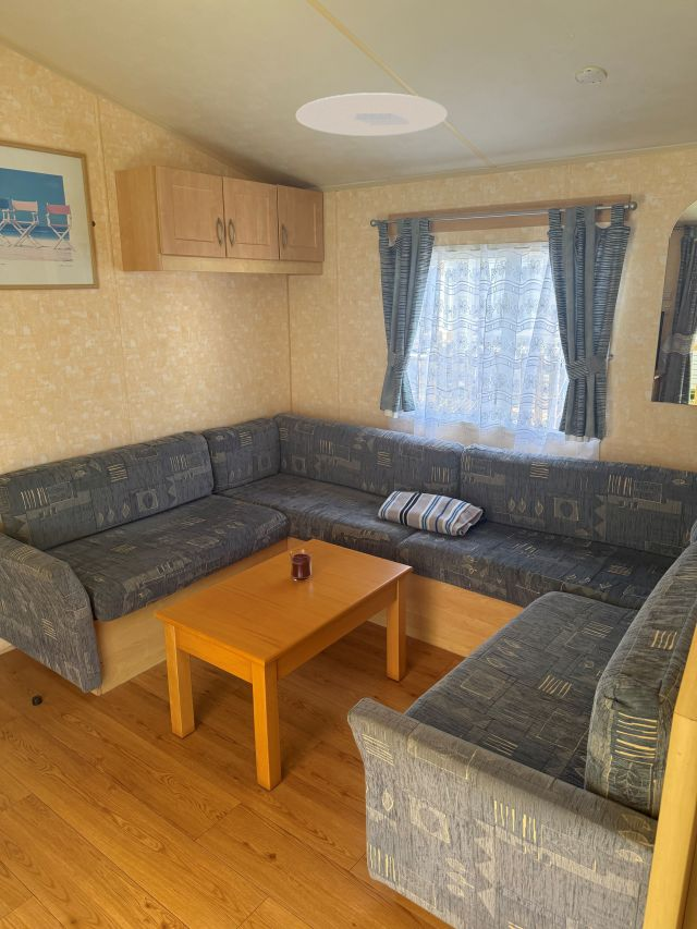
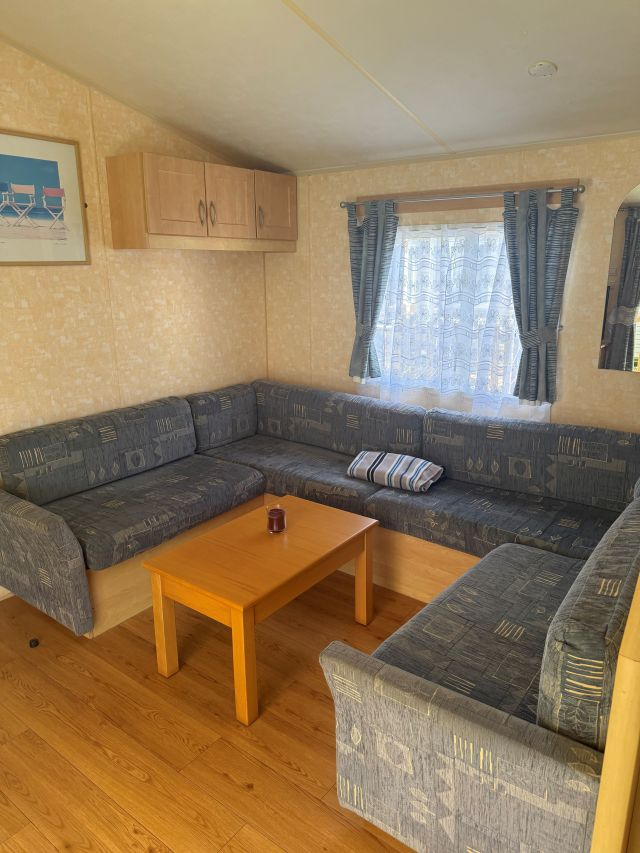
- ceiling light (370, 109)
